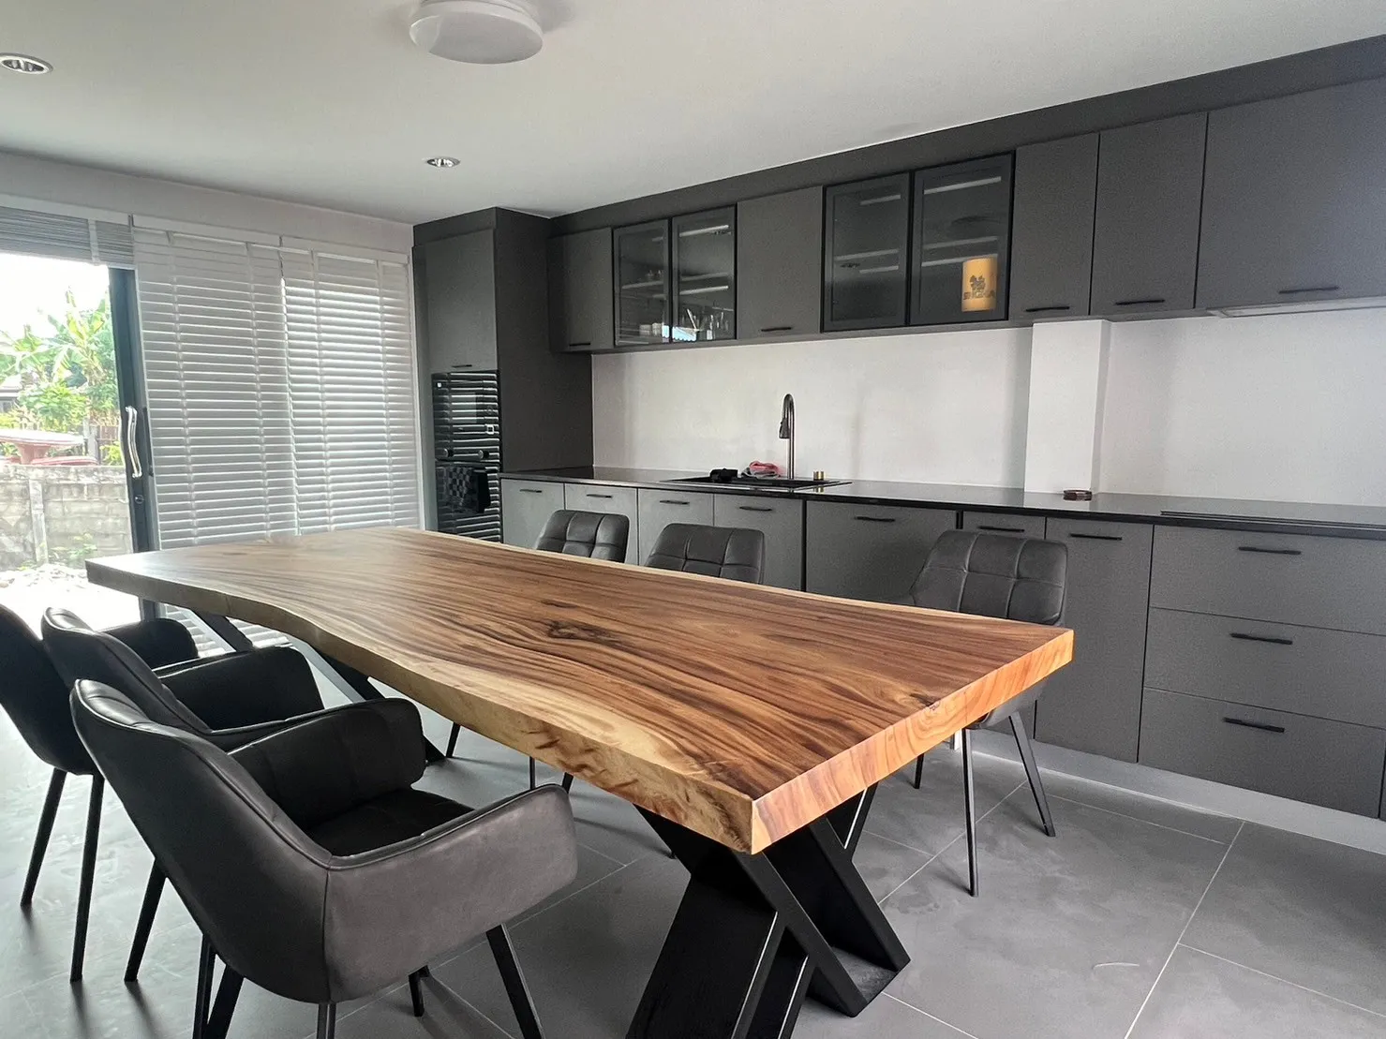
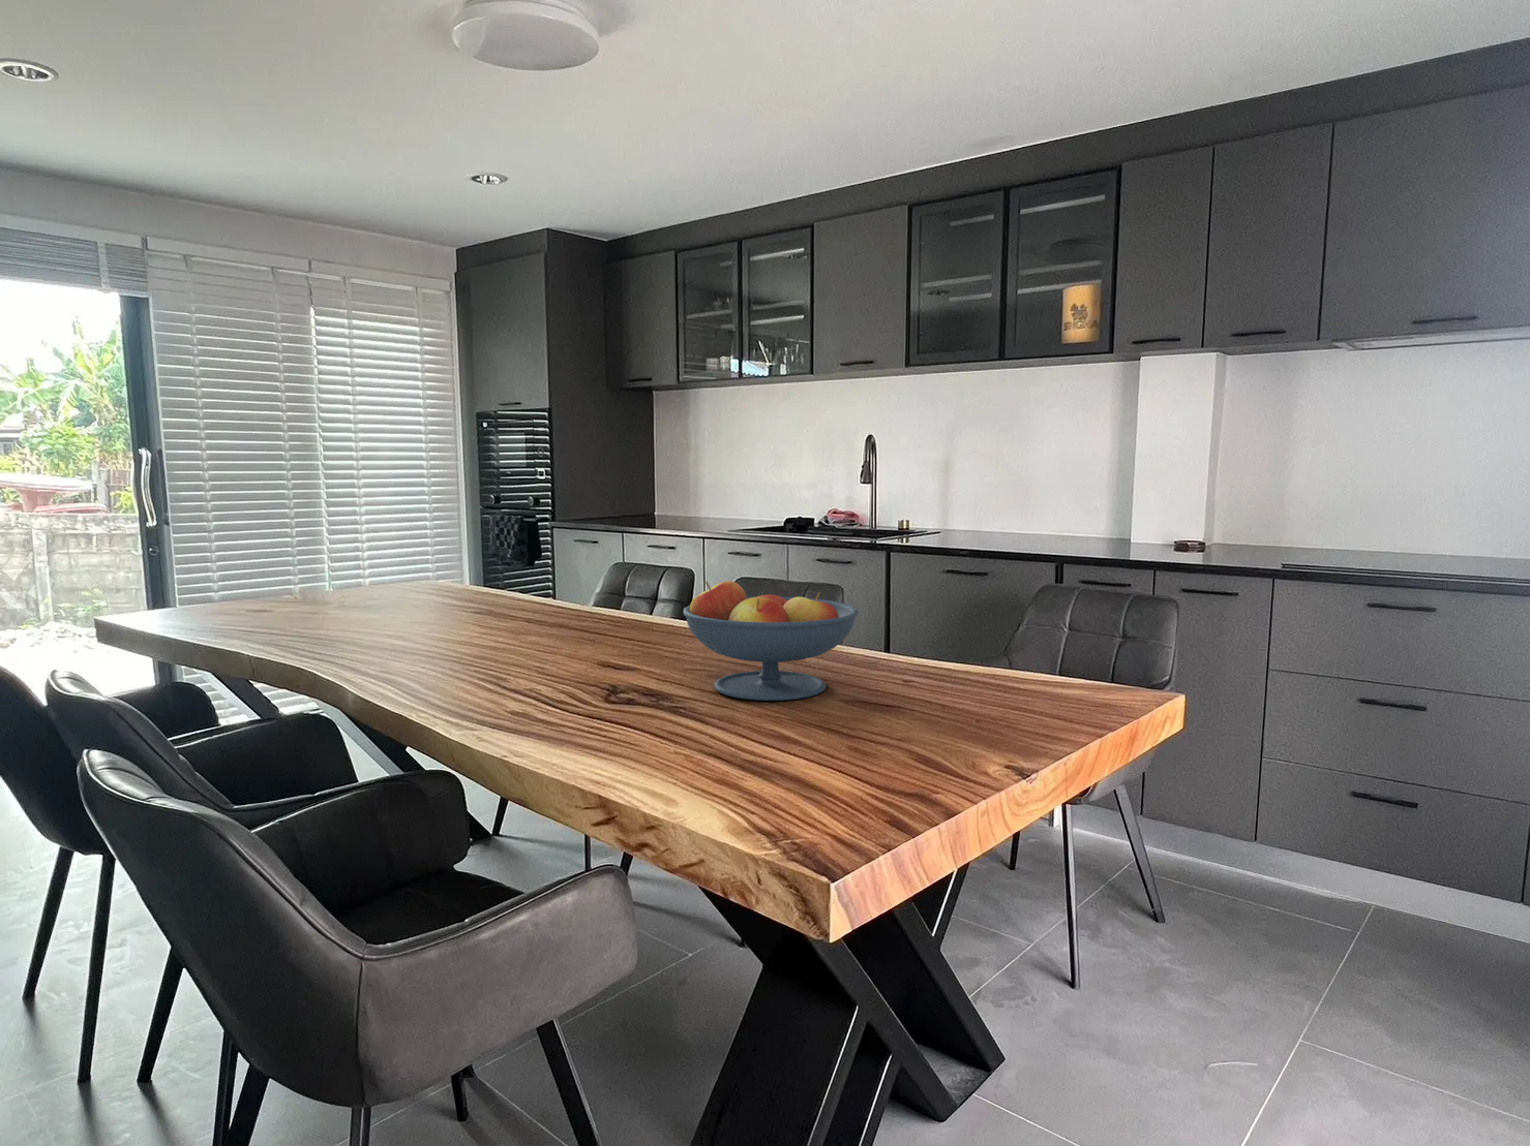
+ fruit bowl (770, 633)
